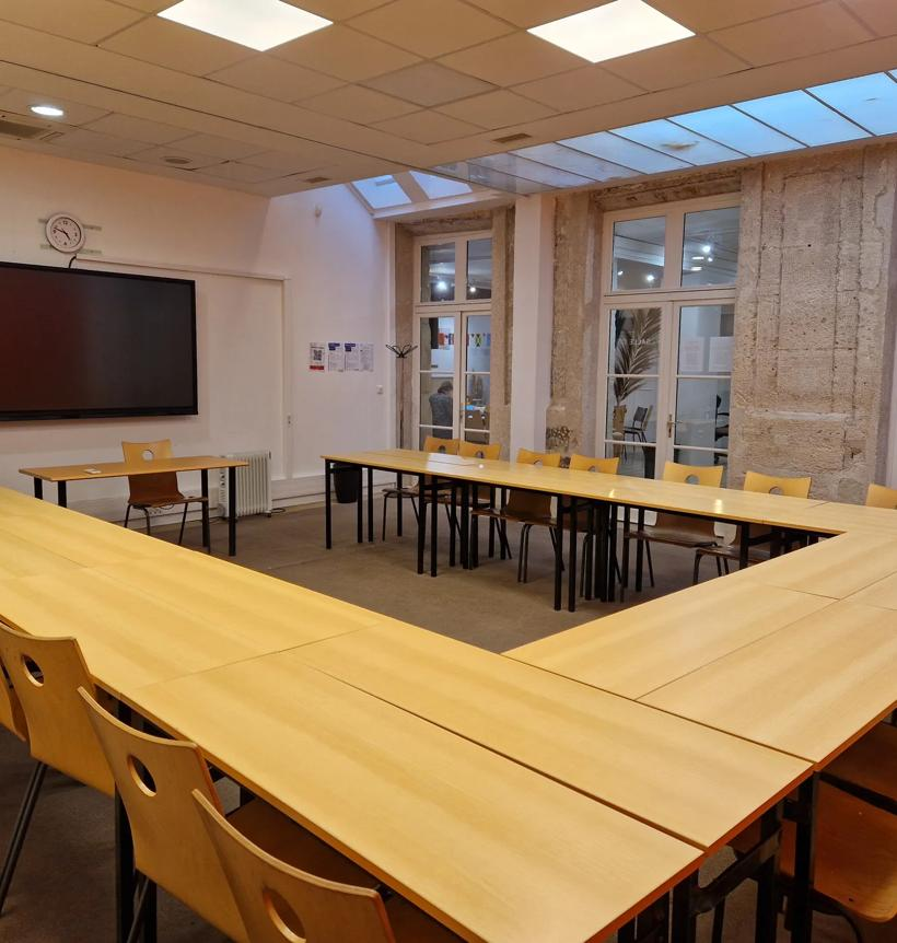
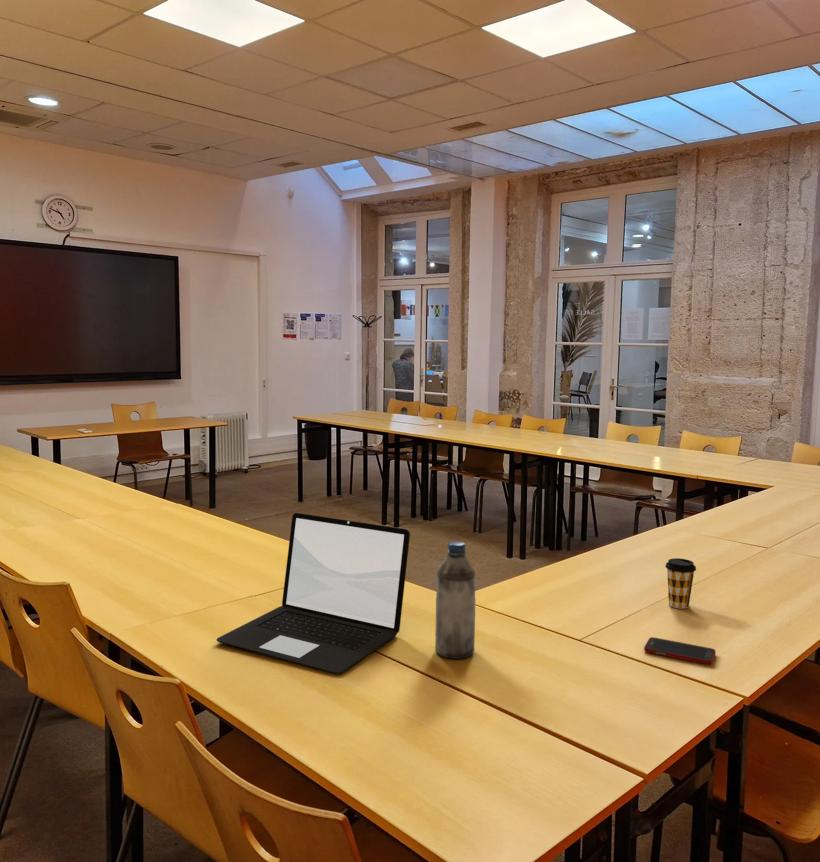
+ cell phone (679, 650)
+ laptop (314, 585)
+ water bottle (455, 597)
+ coffee cup (679, 583)
